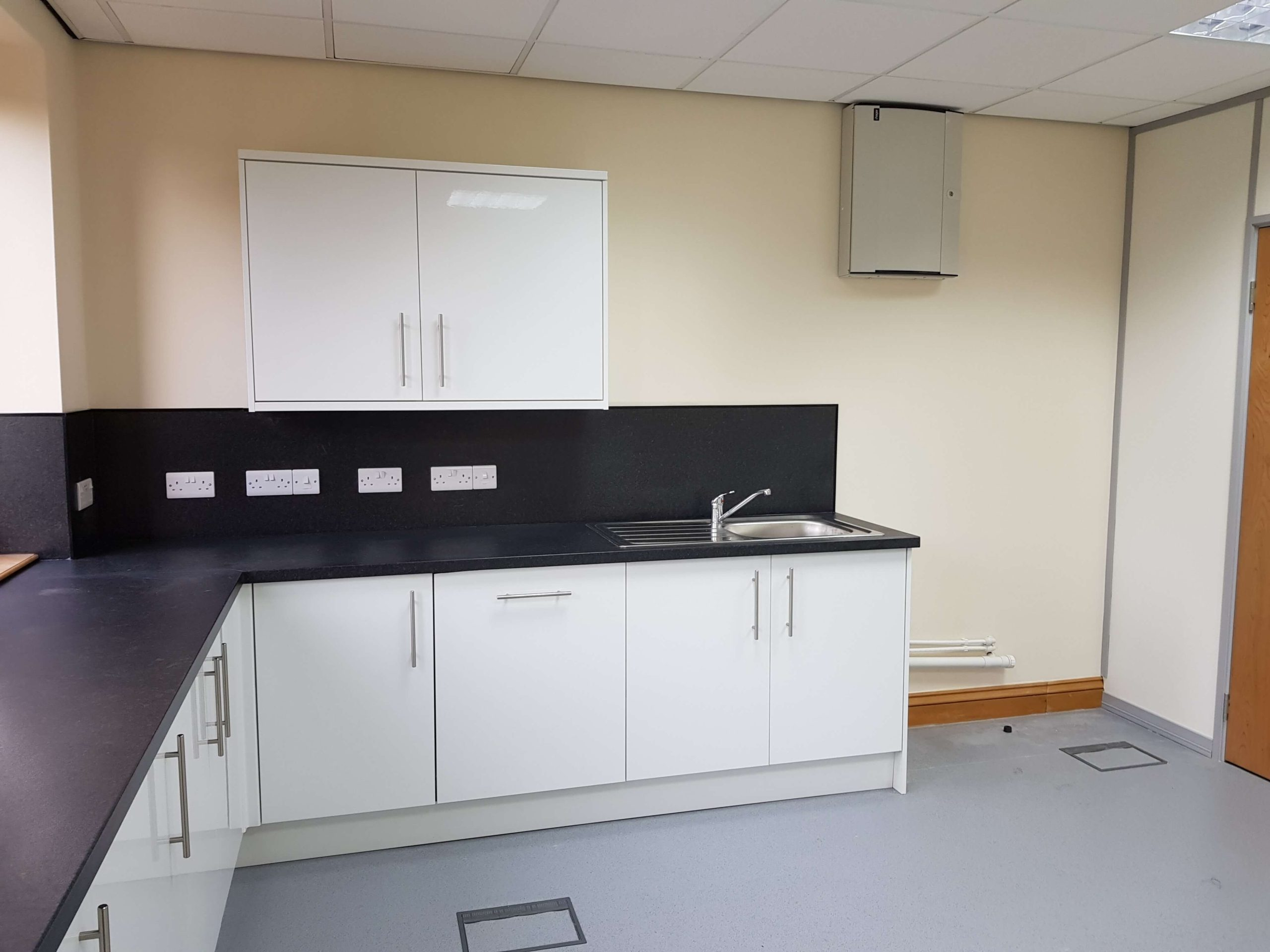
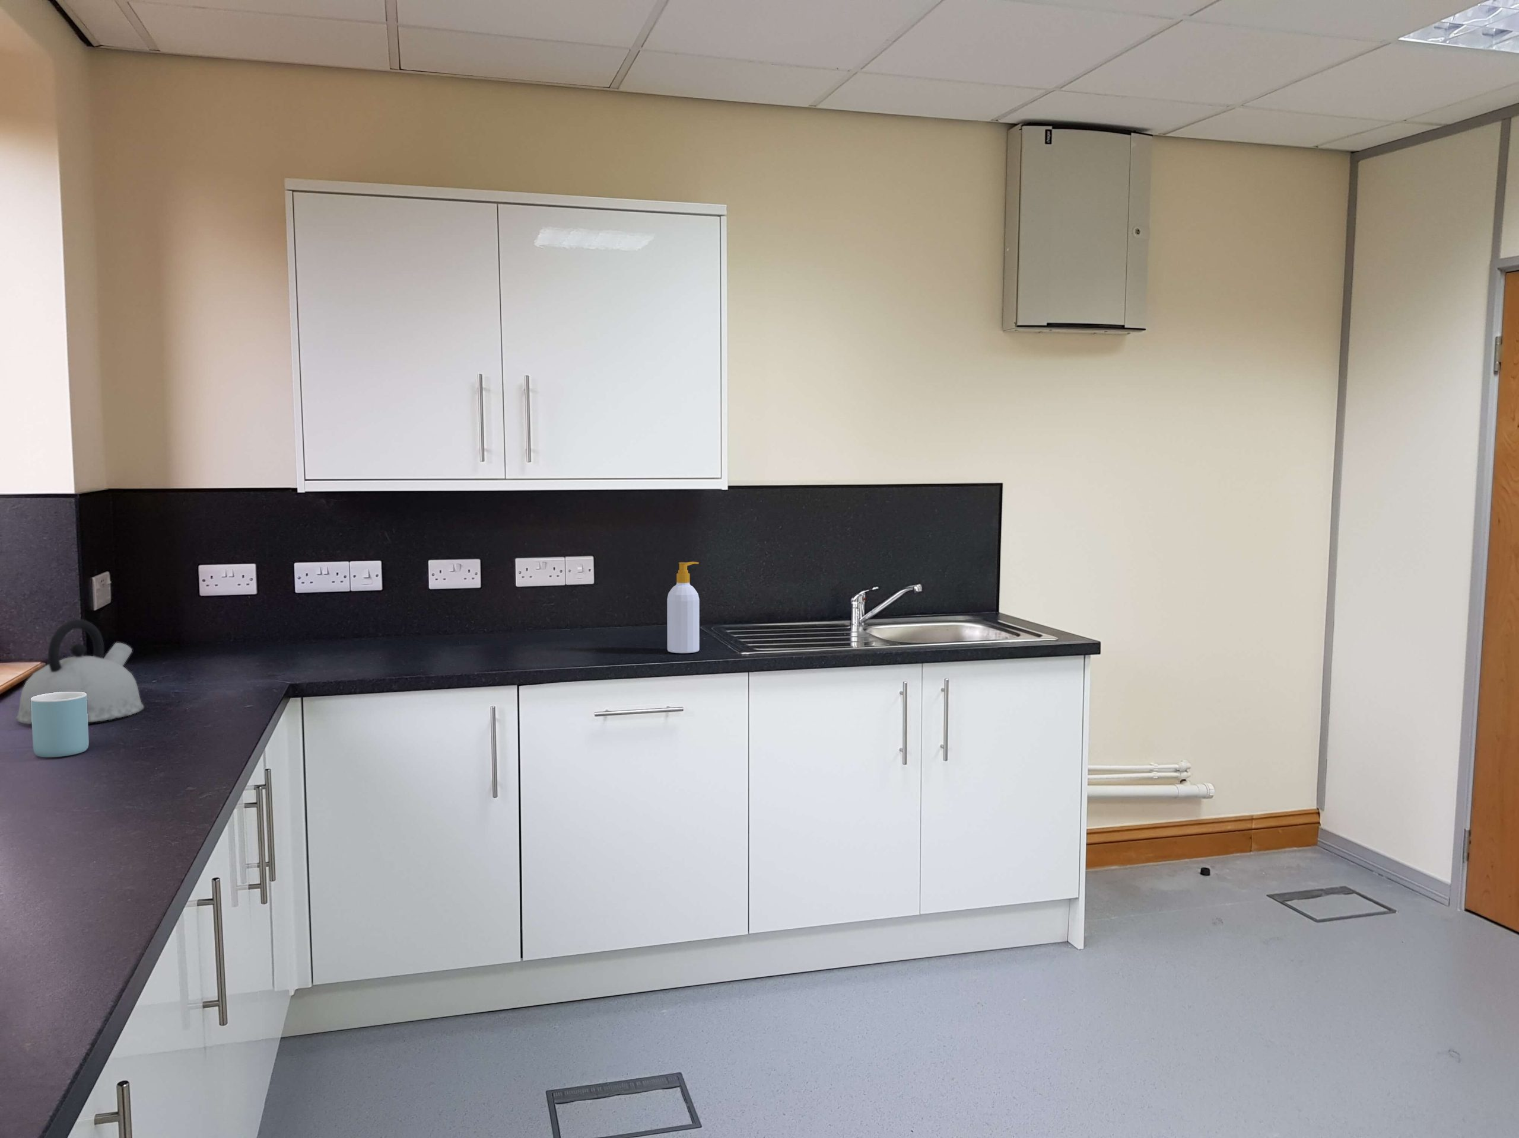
+ mug (66, 721)
+ kettle (83, 666)
+ soap bottle (684, 606)
